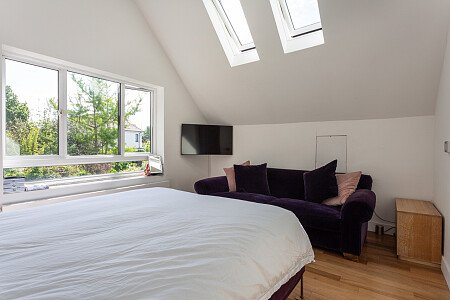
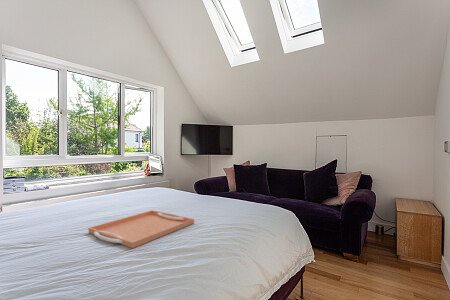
+ serving tray (144, 225)
